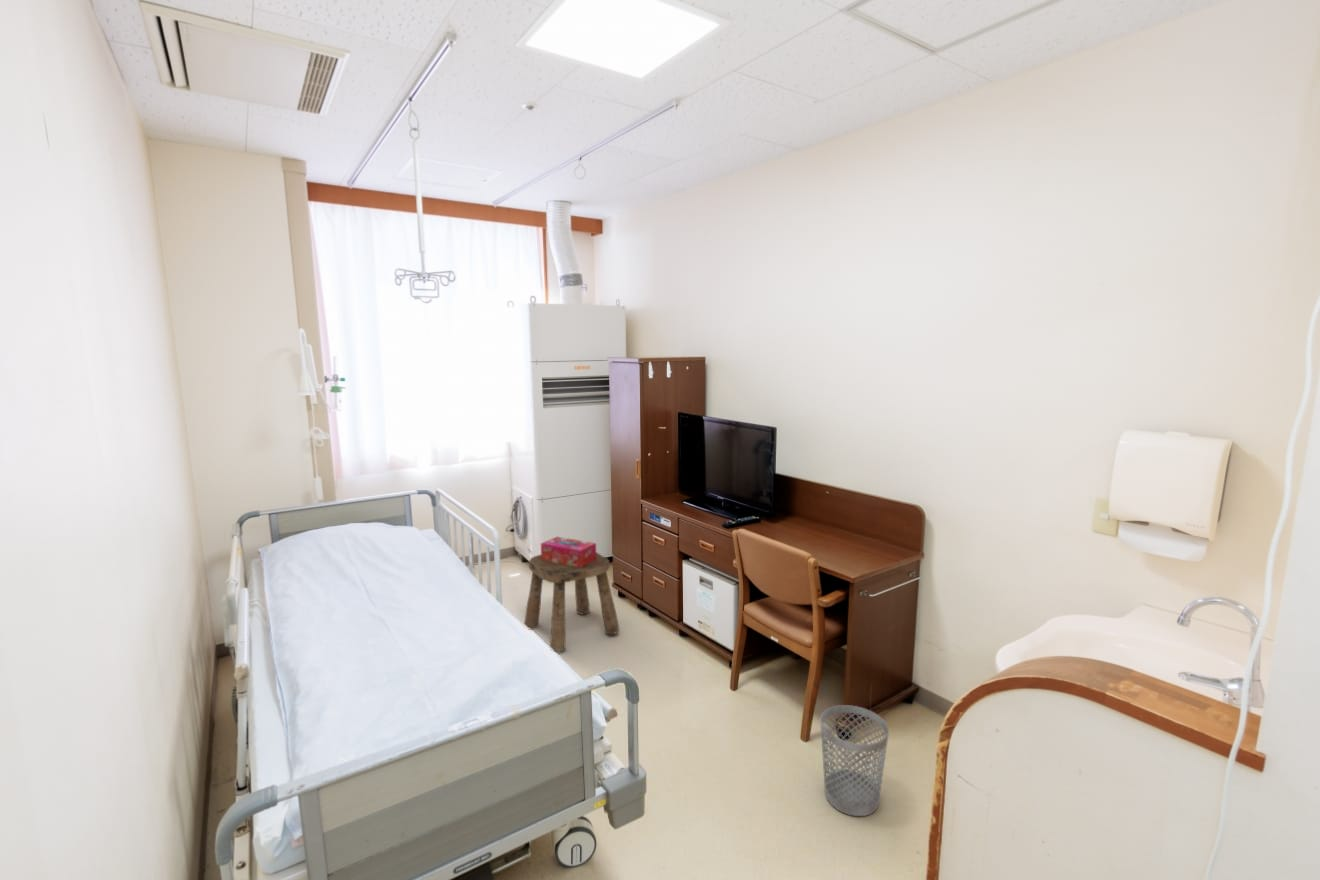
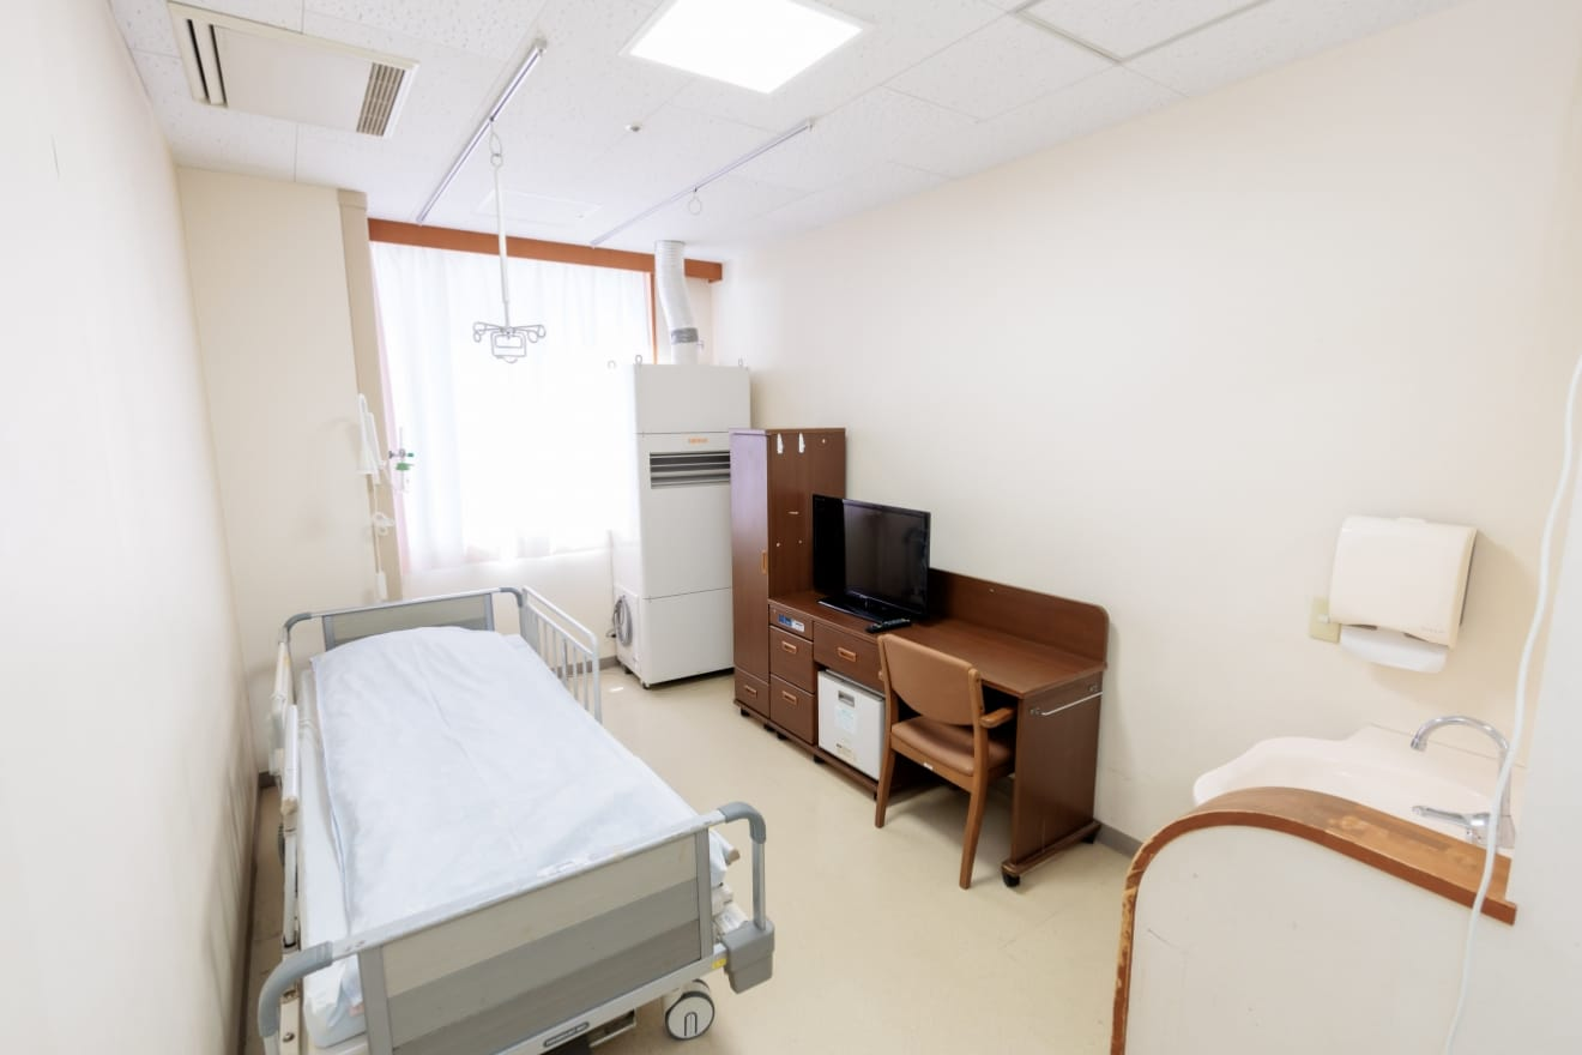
- stool (575, 595)
- tissue box (568, 551)
- wastebasket (851, 760)
